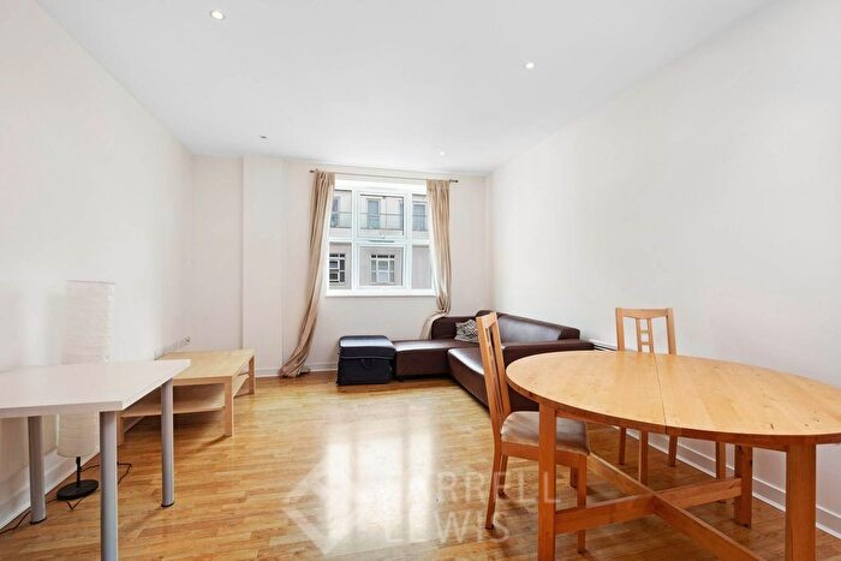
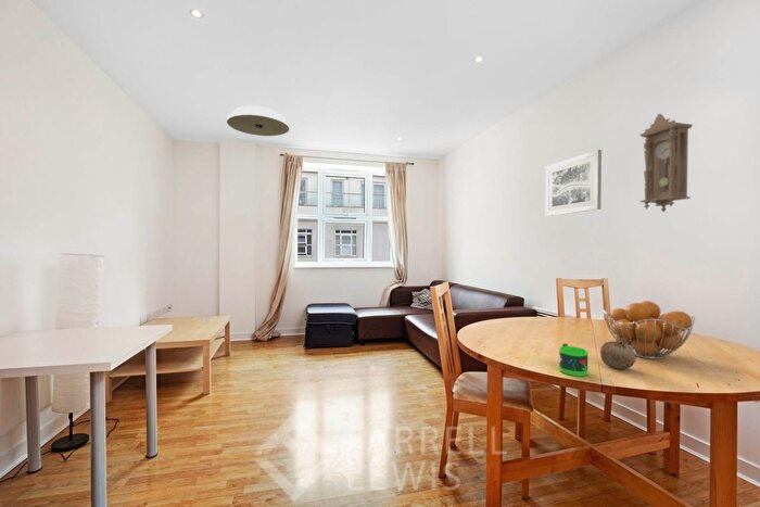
+ fruit (617, 353)
+ pendulum clock (664, 163)
+ wall art (570, 186)
+ fruit basket (645, 328)
+ ceiling light (258, 118)
+ mug (570, 357)
